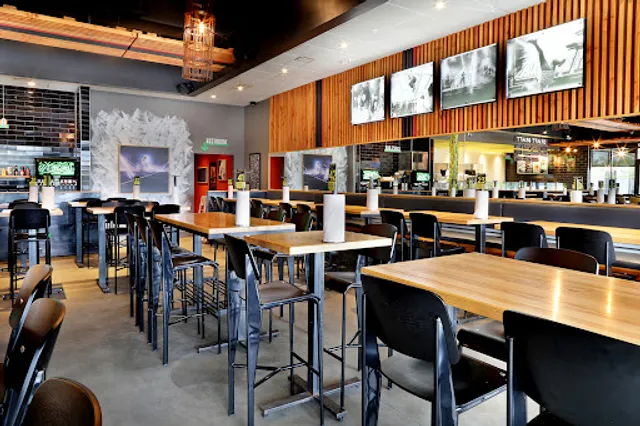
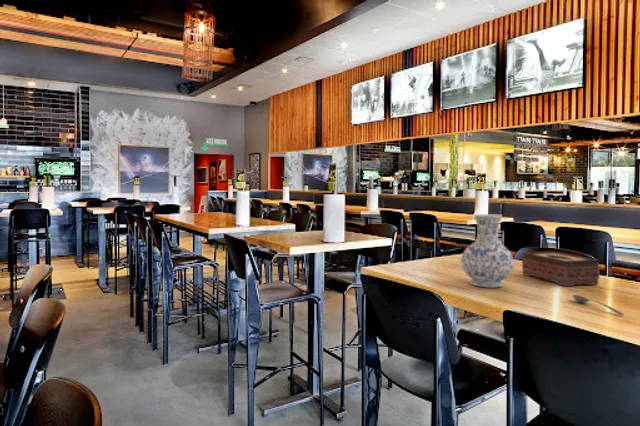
+ soupspoon (598, 302)
+ vase (487, 249)
+ tissue box (558, 267)
